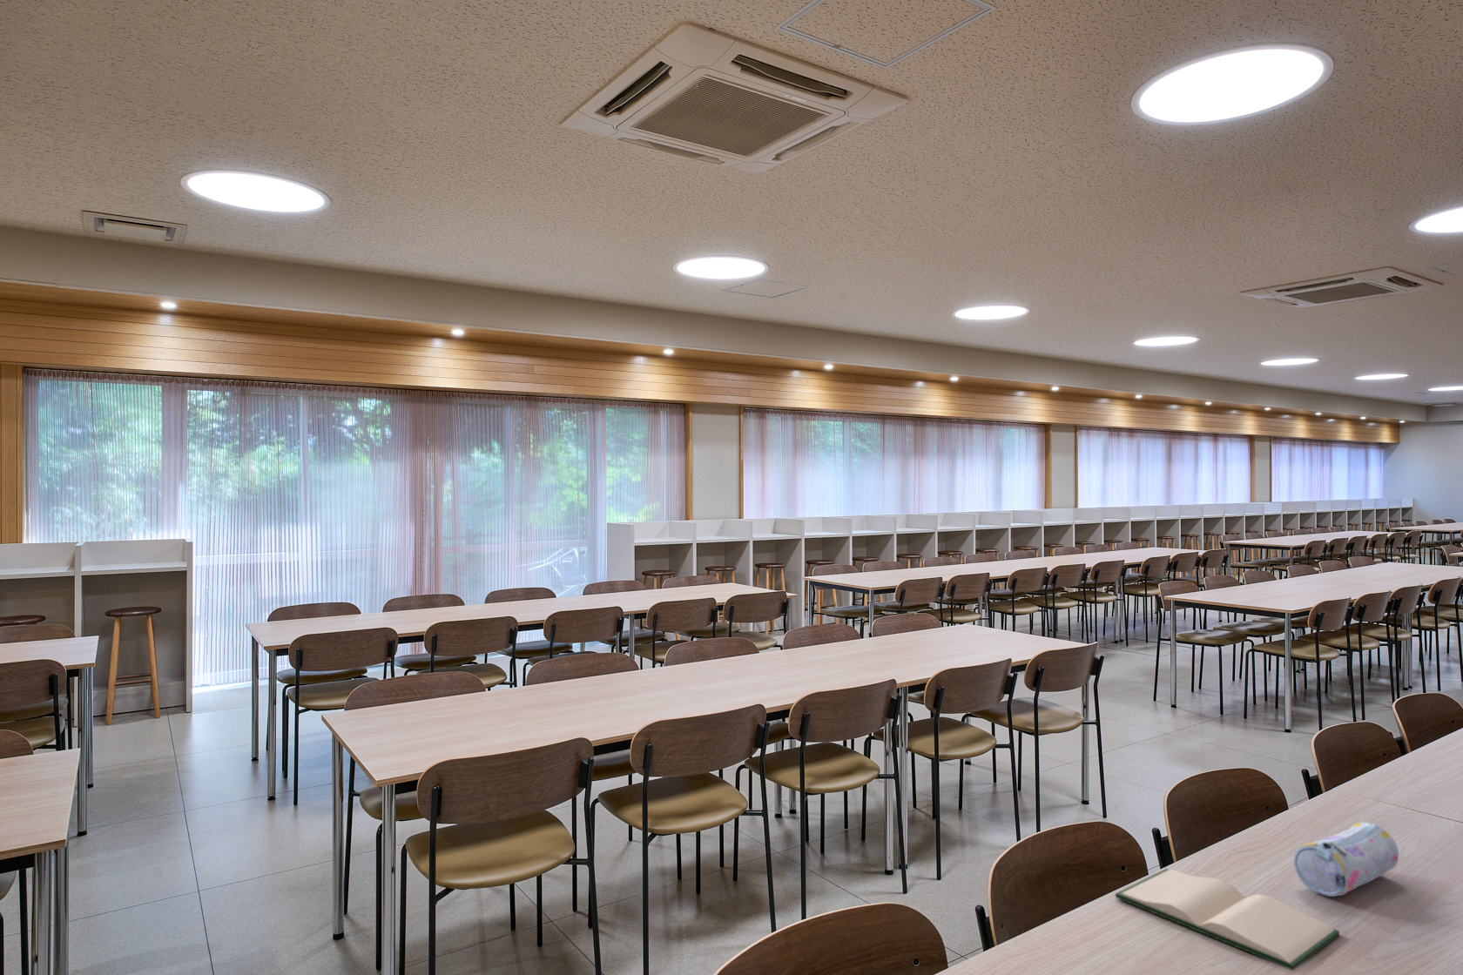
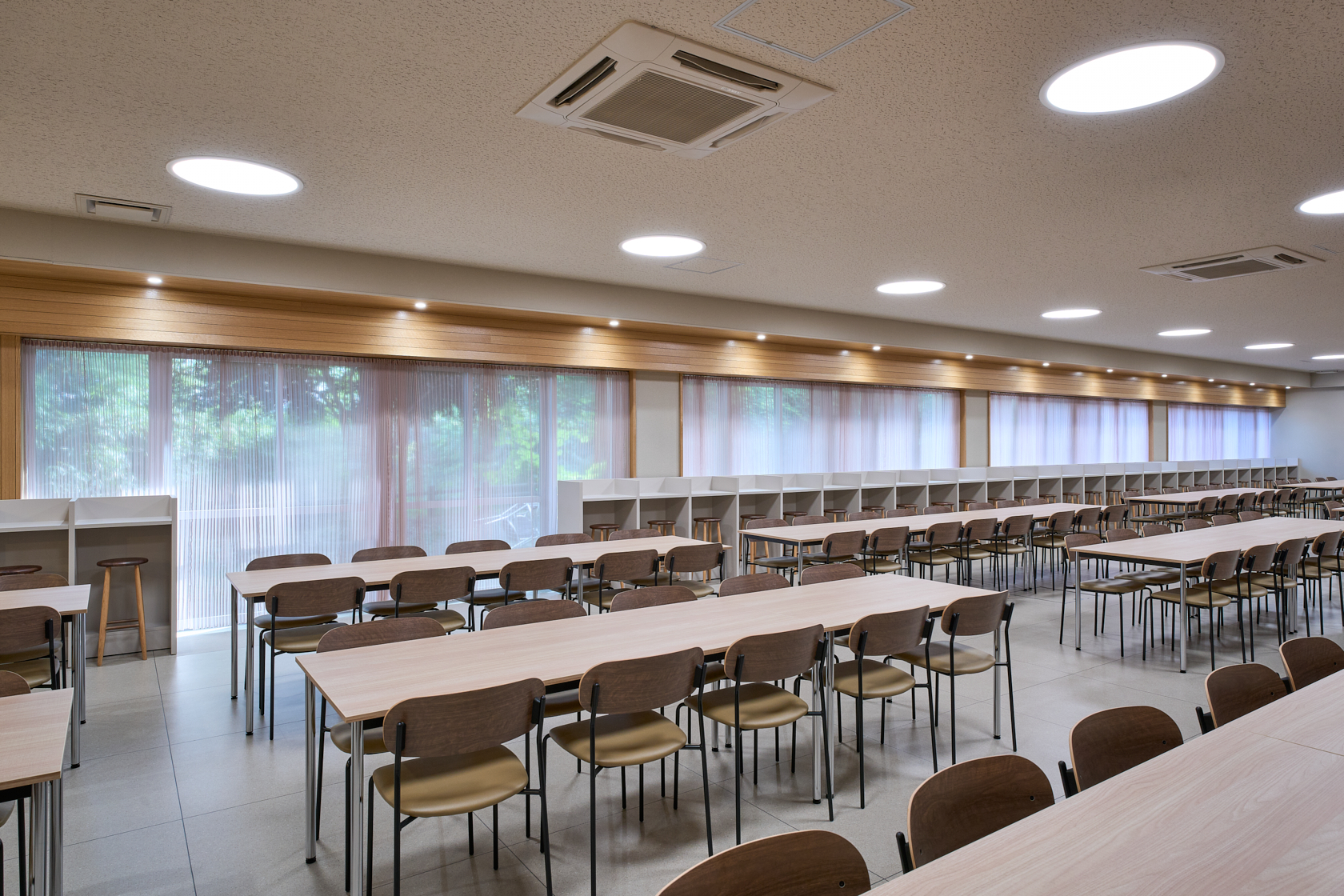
- hardback book (1221, 908)
- pencil case (1345, 856)
